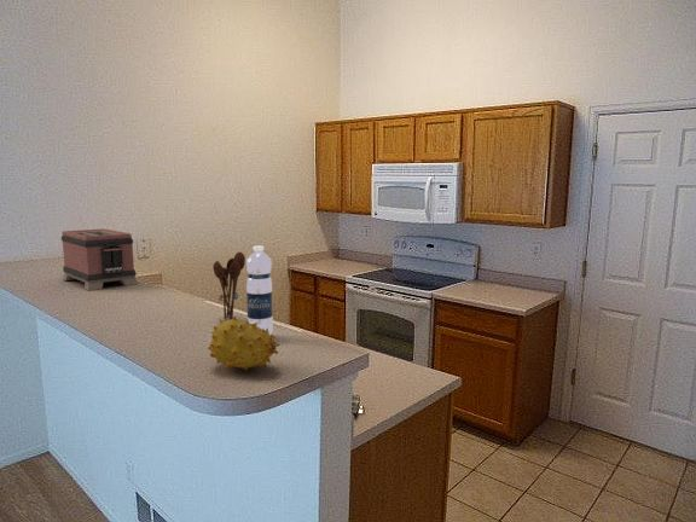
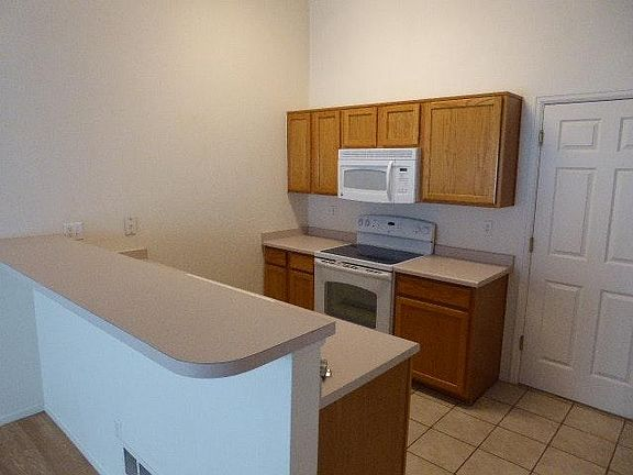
- utensil holder (230, 286)
- toaster (99, 257)
- water bottle (259, 292)
- fruit (243, 342)
